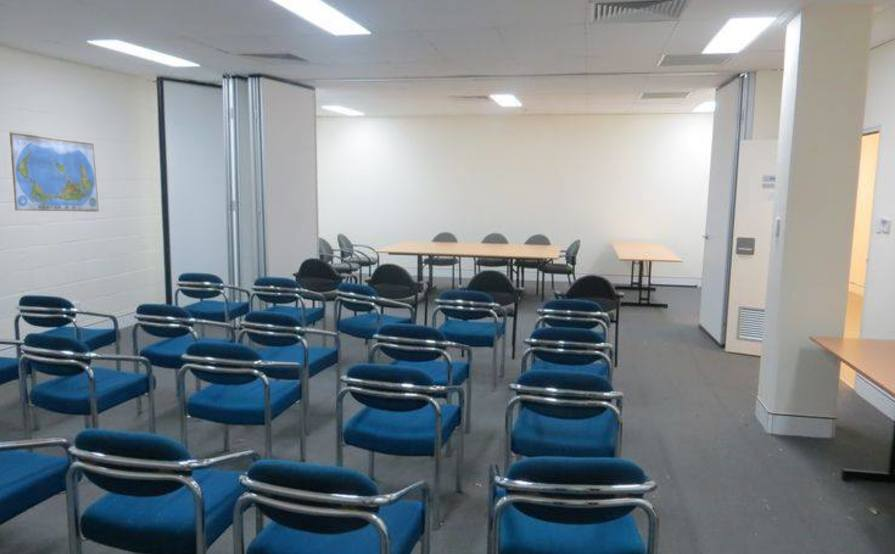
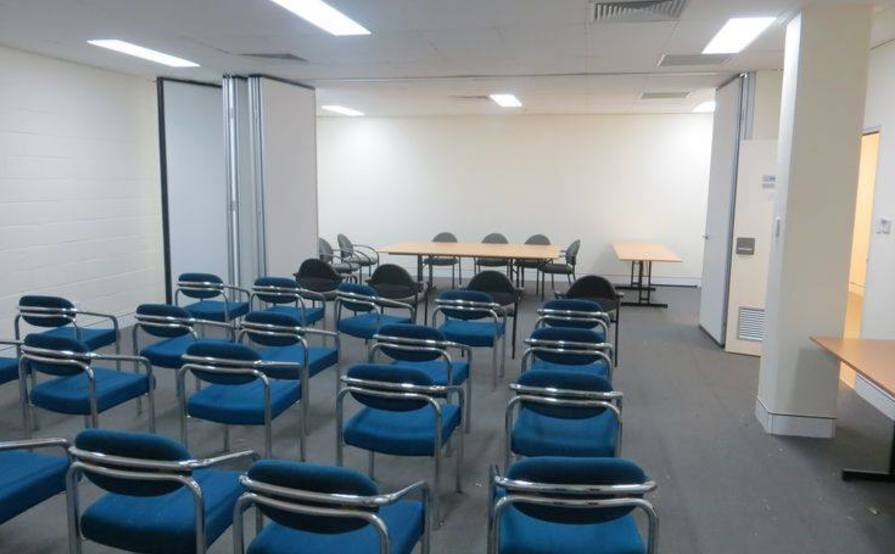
- world map (57, 175)
